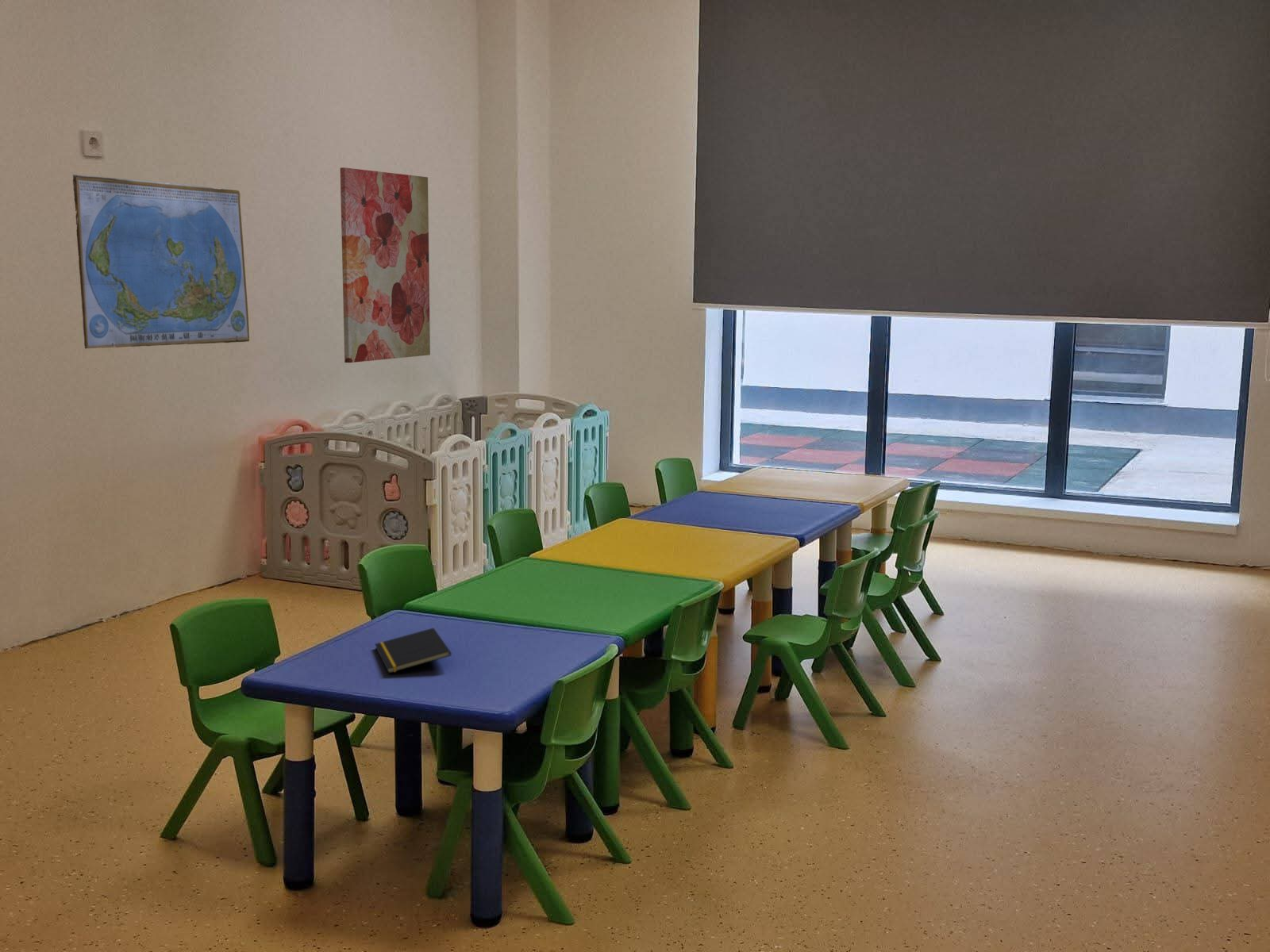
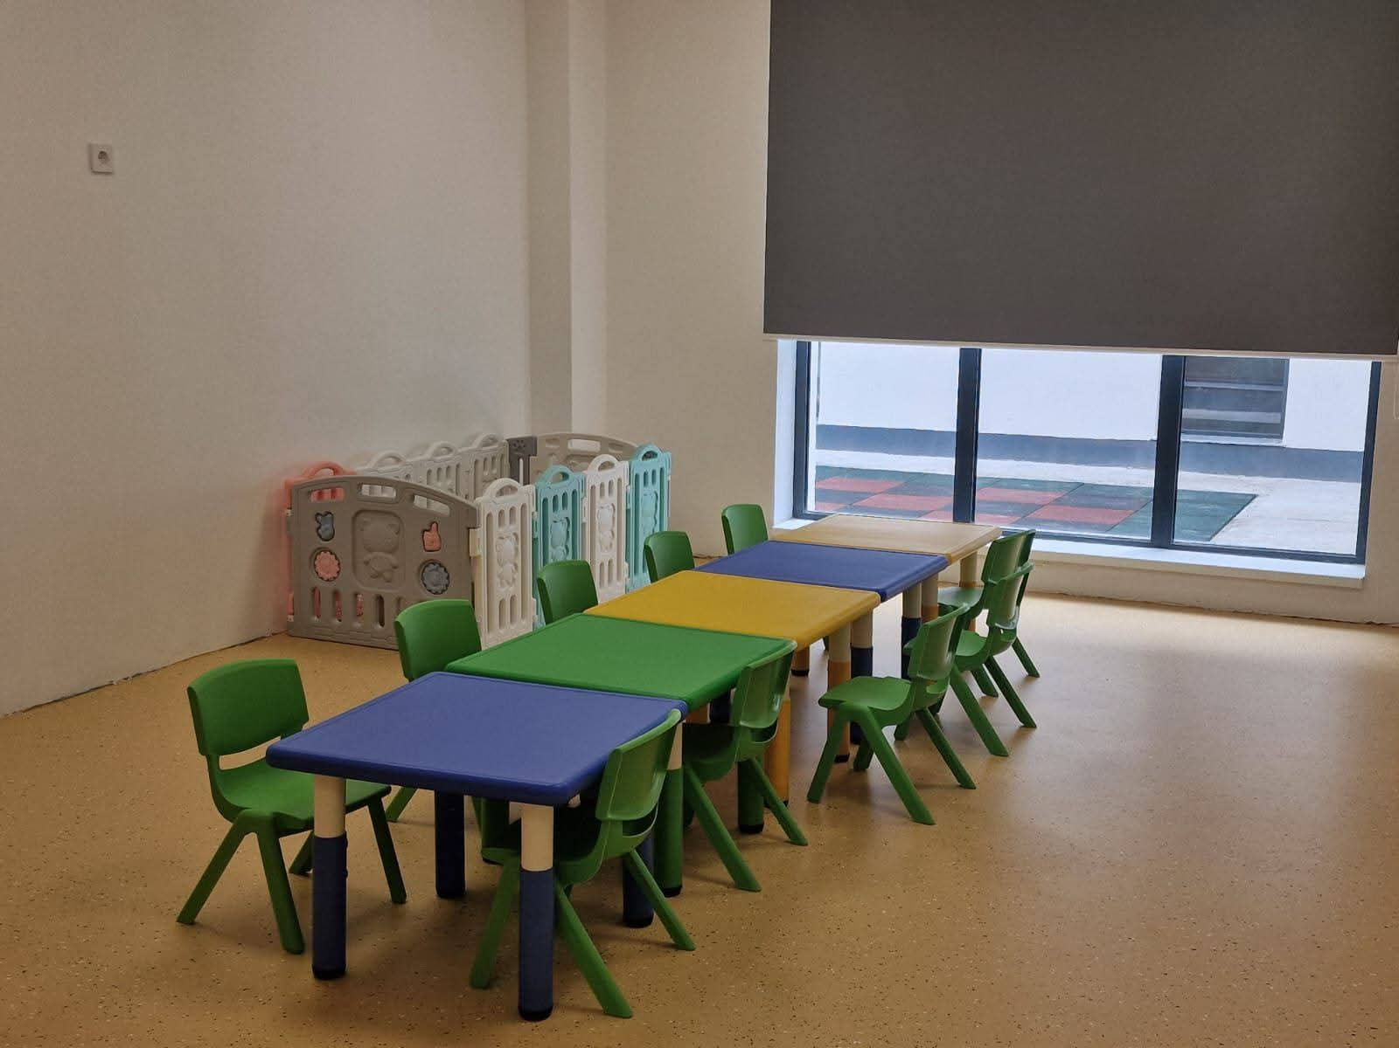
- notepad (412, 650)
- wall art (387, 267)
- world map (168, 265)
